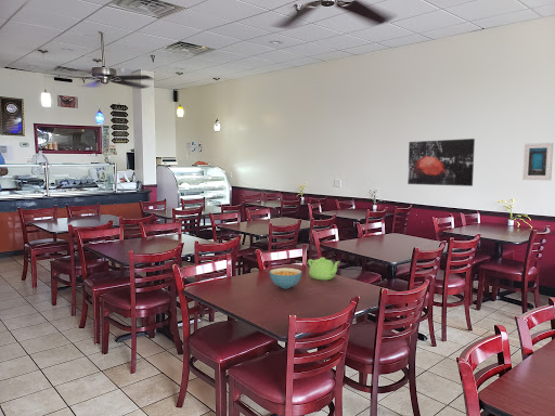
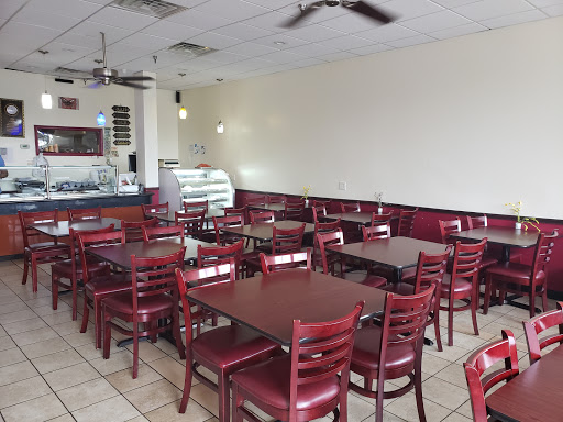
- wall art (439, 162)
- teapot (323, 268)
- cereal bowl (285, 278)
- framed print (537, 161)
